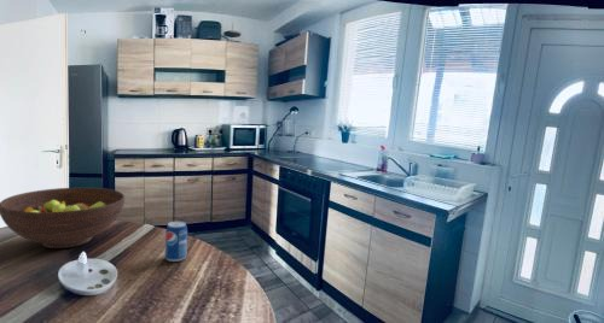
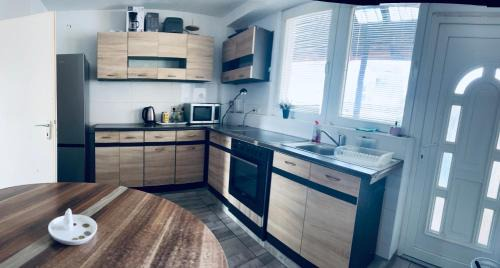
- fruit bowl (68, 219)
- beverage can (175, 240)
